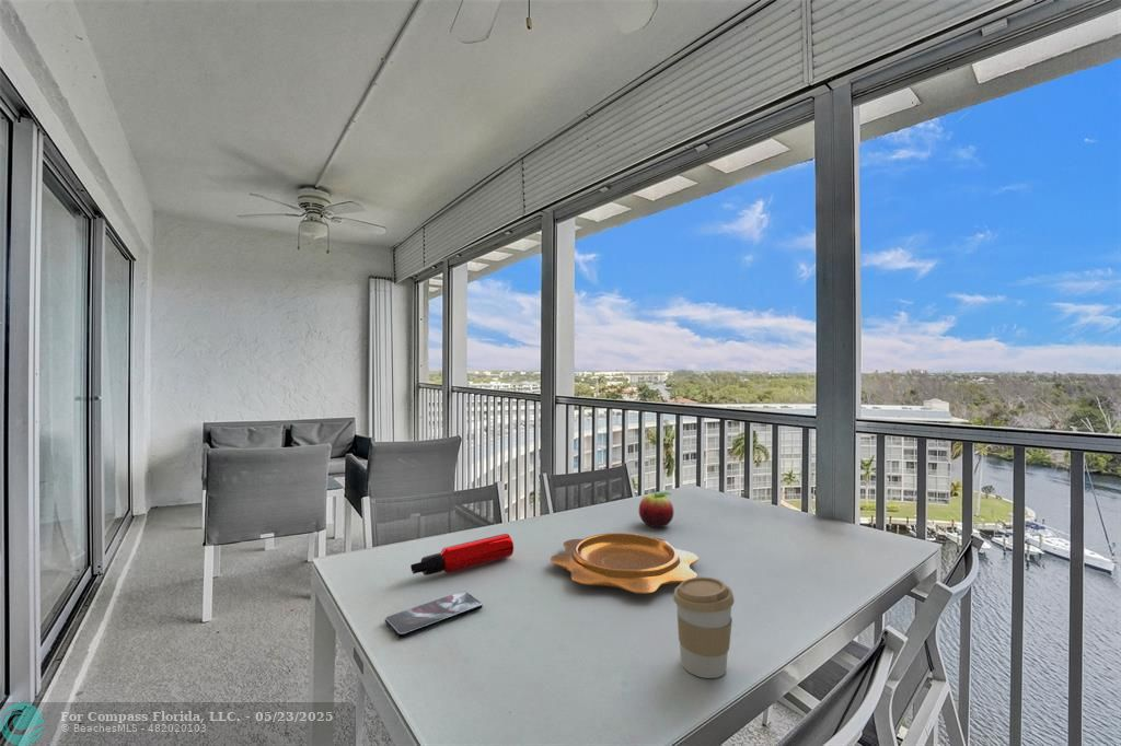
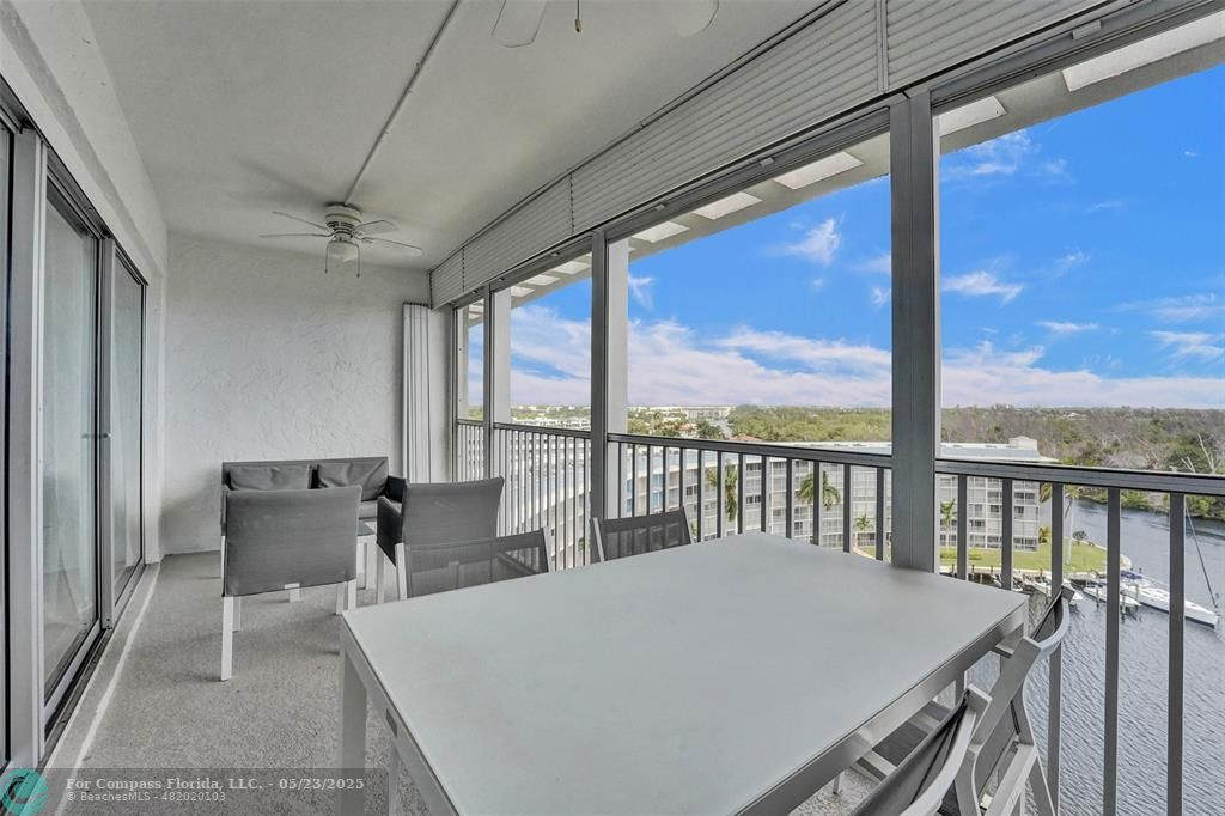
- smartphone (435, 613)
- fruit (656, 509)
- water bottle (463, 555)
- decorative bowl (624, 558)
- coffee cup (703, 623)
